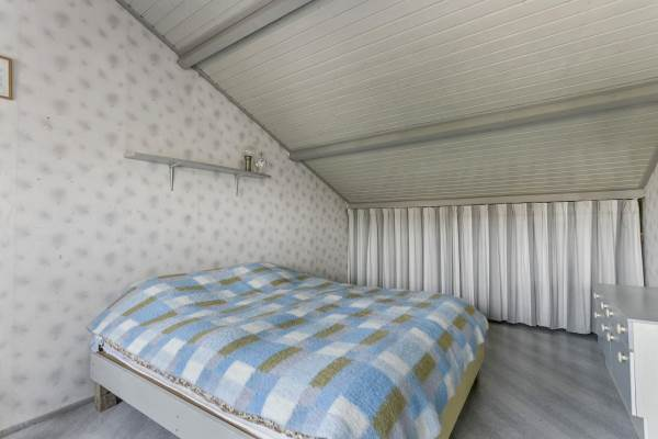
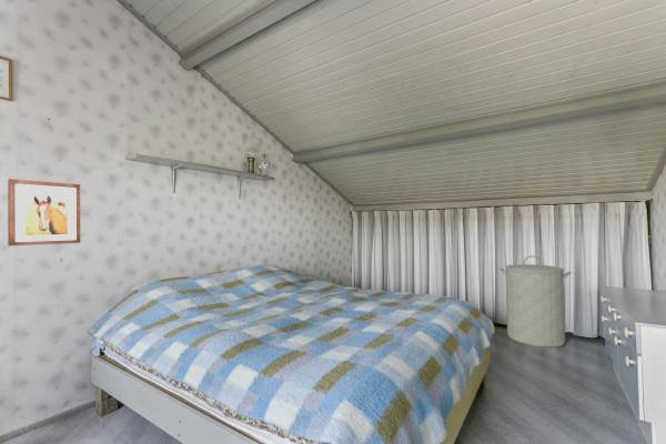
+ laundry hamper (534, 296)
+ wall art (46, 213)
